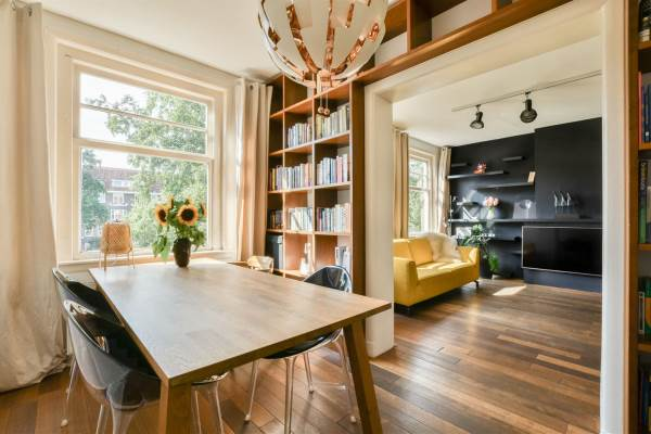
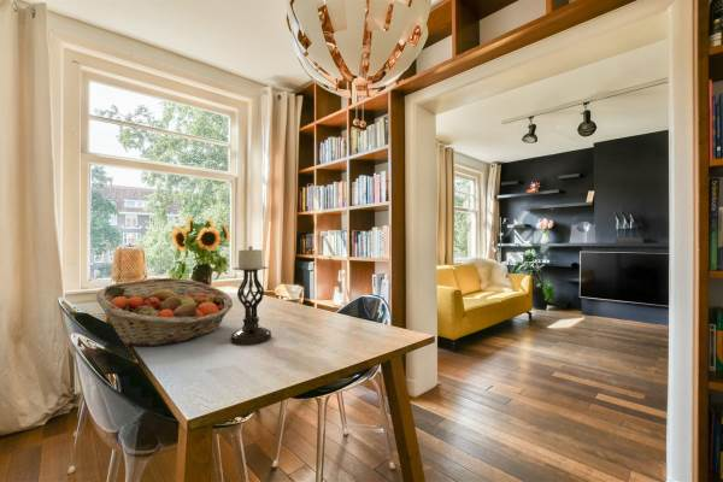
+ candle holder (251, 292)
+ fruit basket (171, 306)
